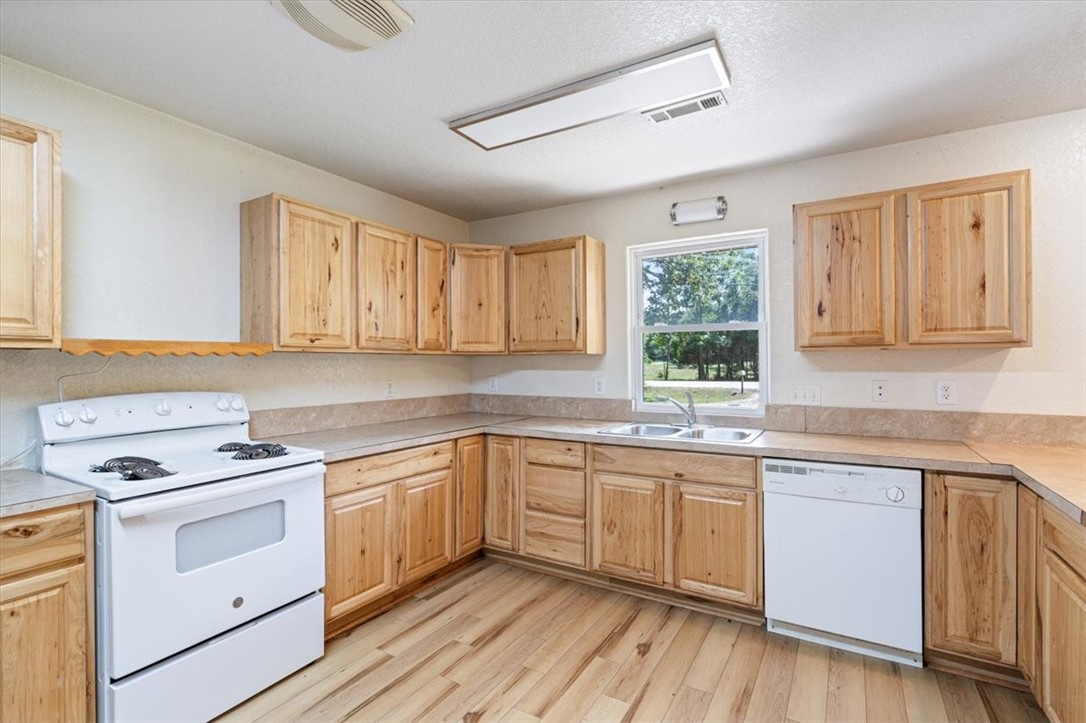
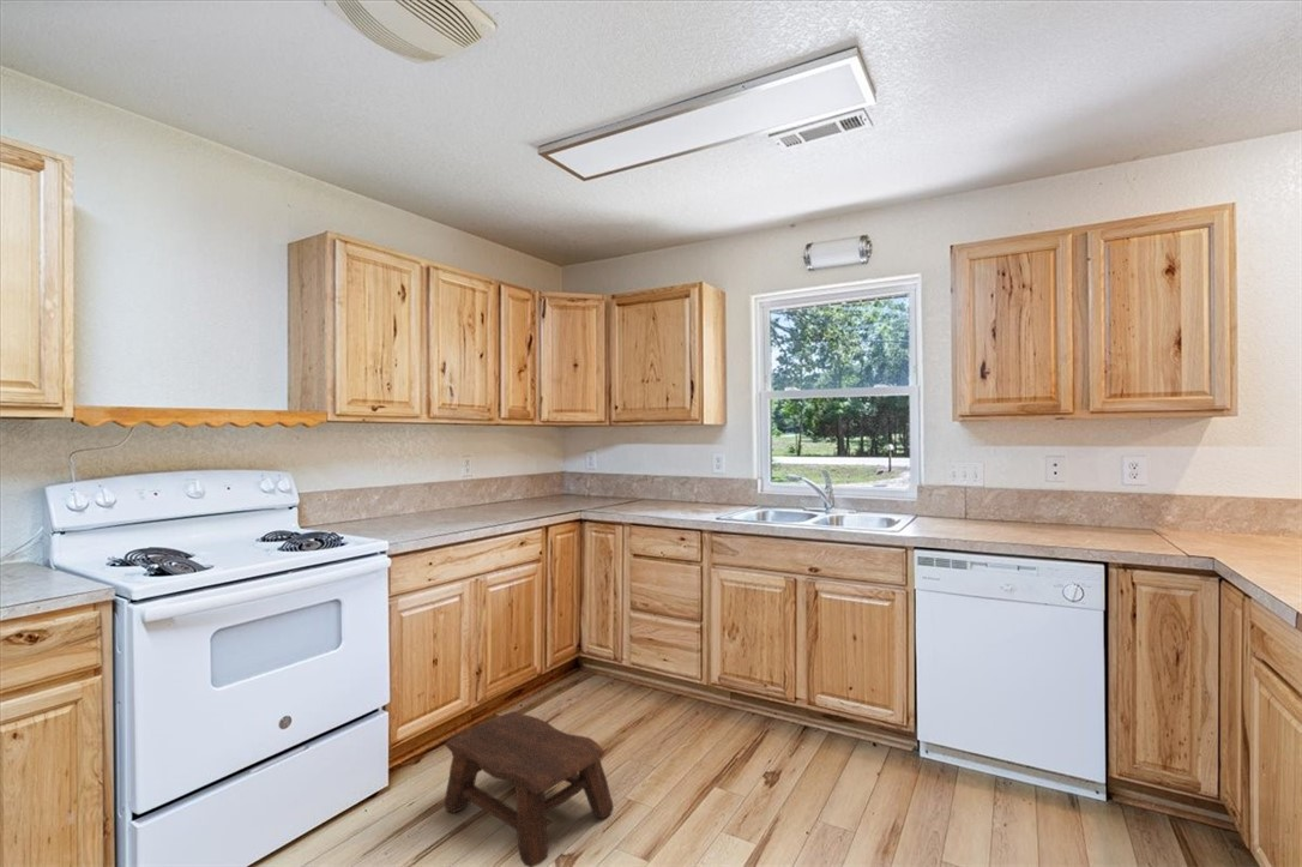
+ stool (529, 776)
